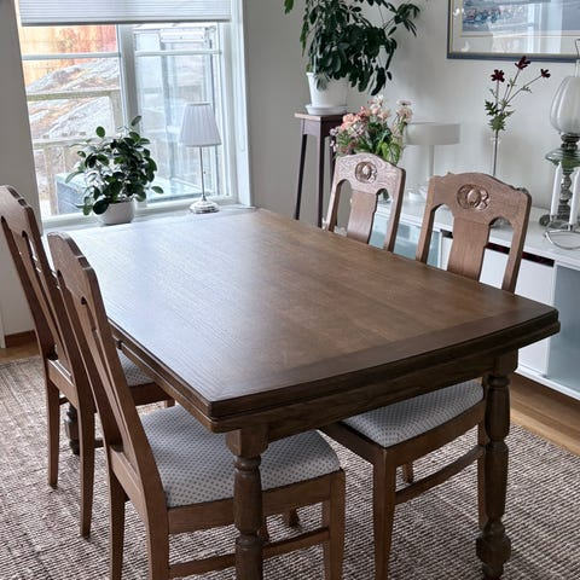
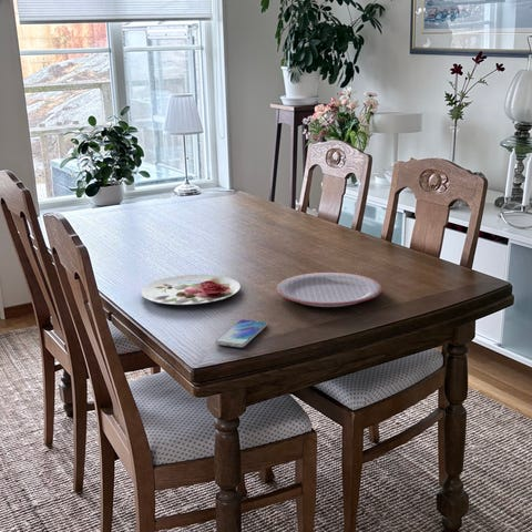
+ plate (328, 290)
+ smartphone (242, 332)
+ plate (191, 287)
